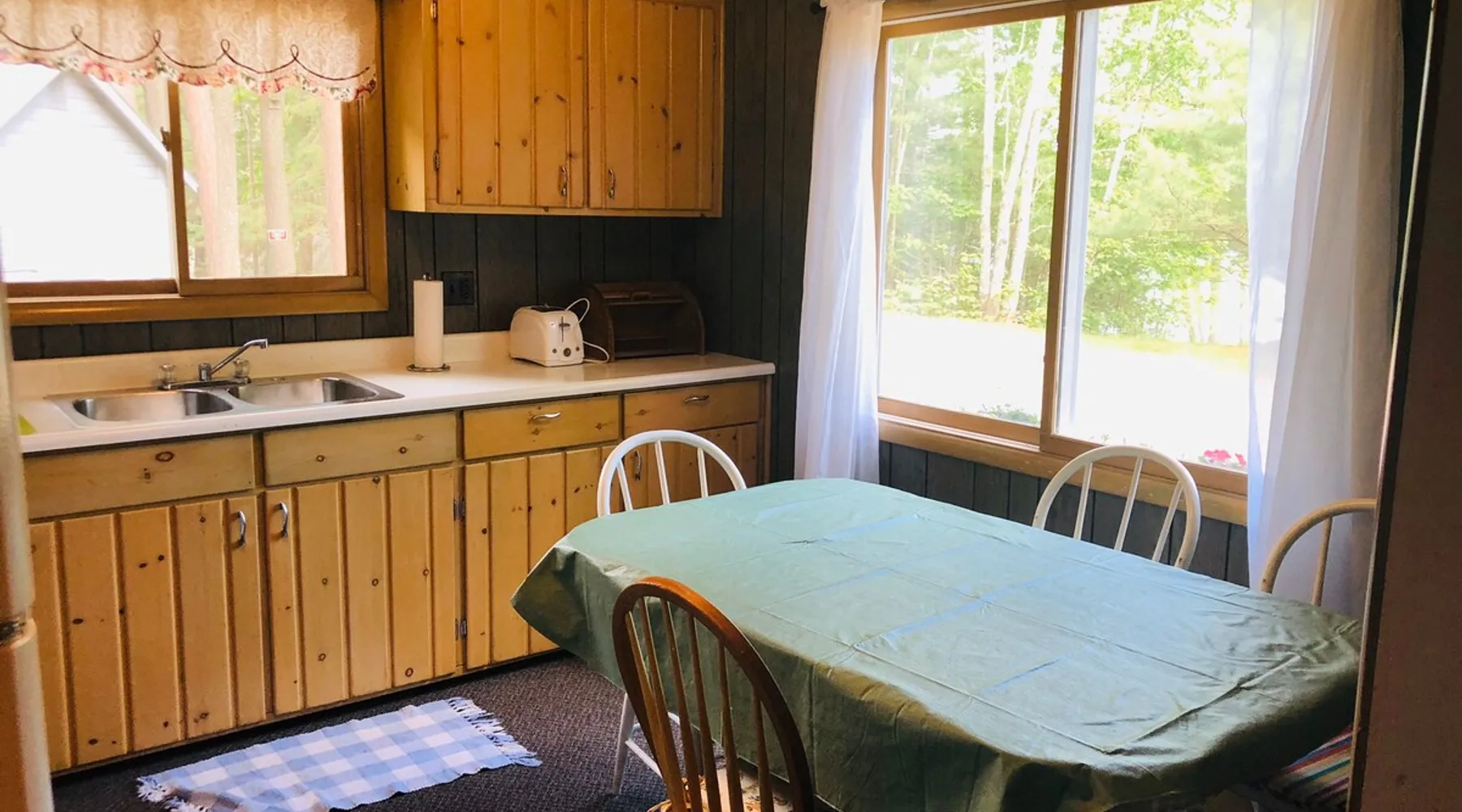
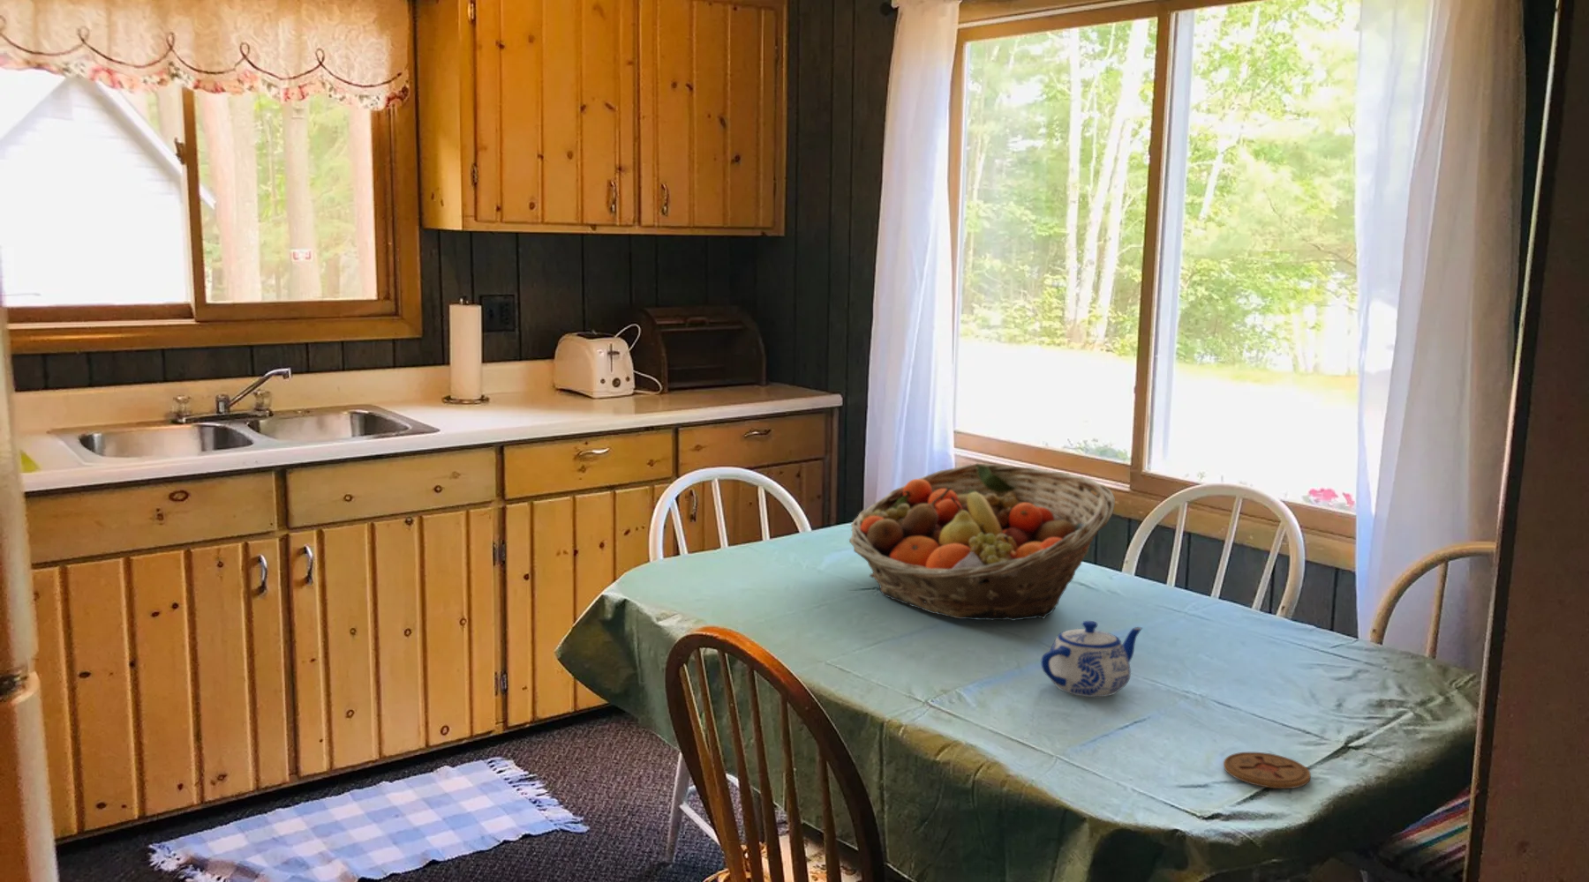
+ coaster (1266, 769)
+ fruit basket (977, 537)
+ teapot (1093, 654)
